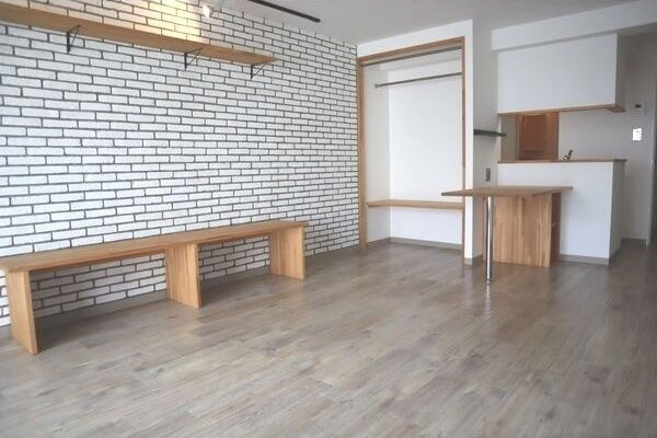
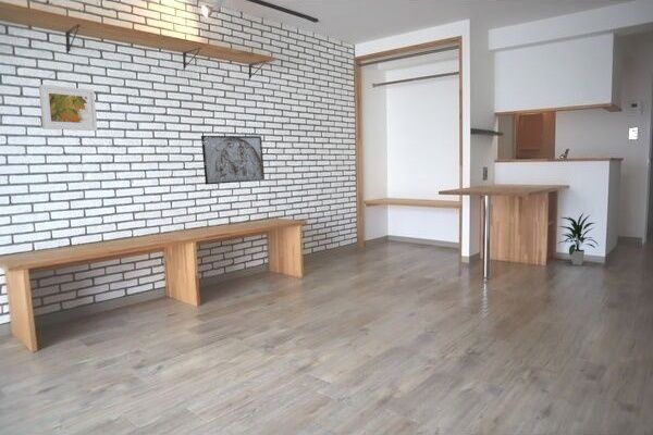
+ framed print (69, 108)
+ indoor plant (576, 238)
+ relief sculpture (236, 159)
